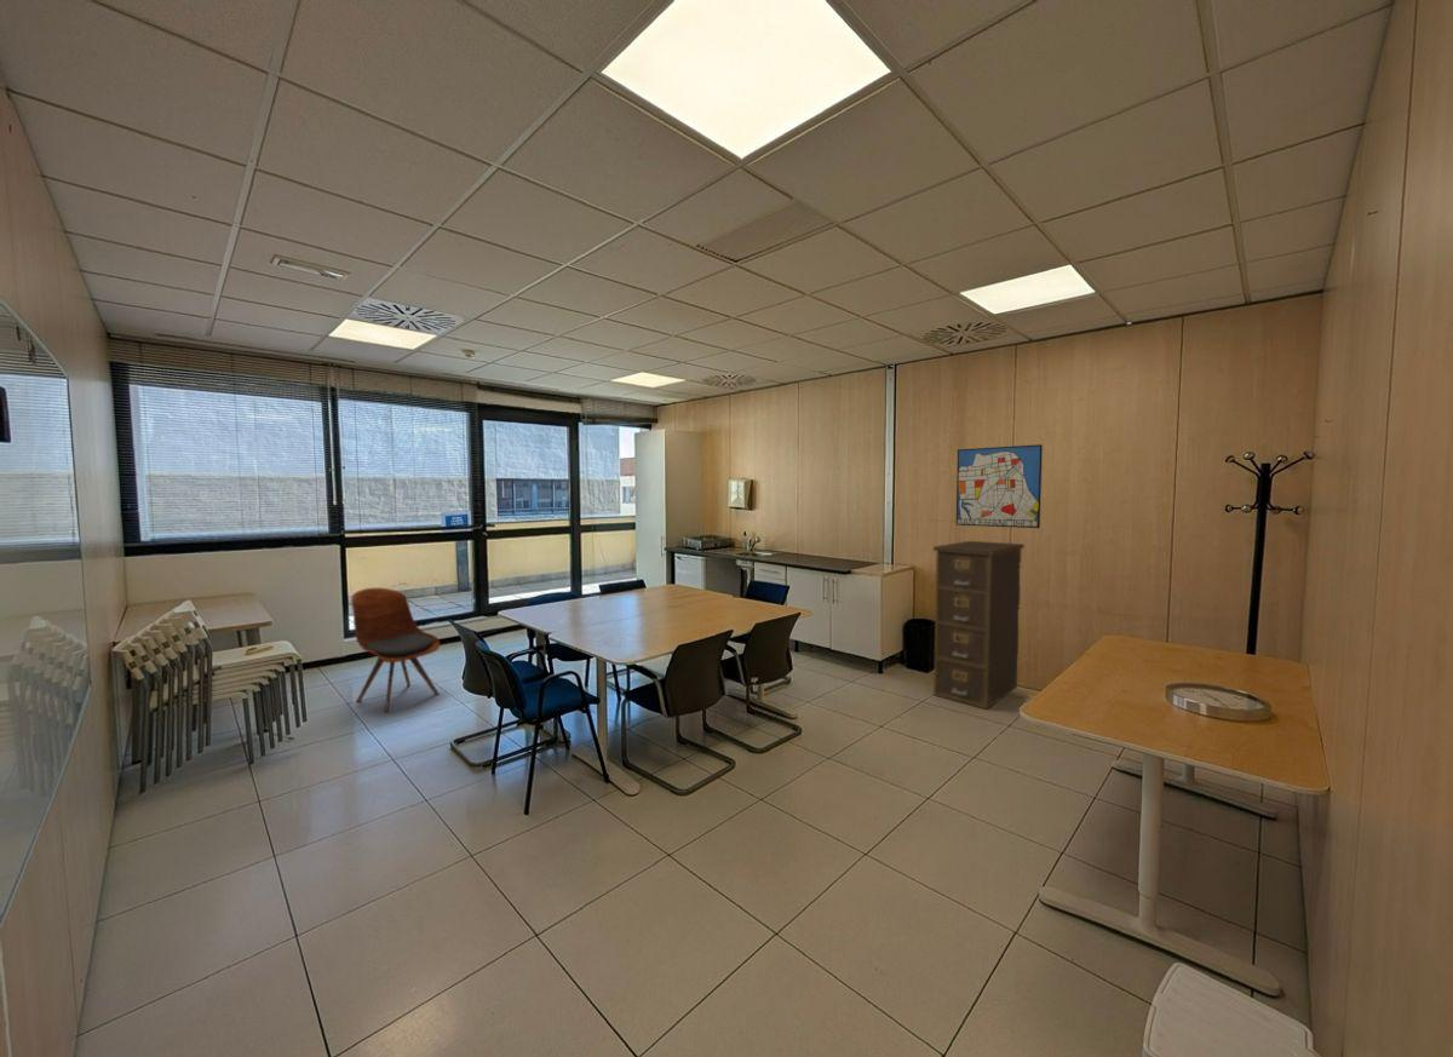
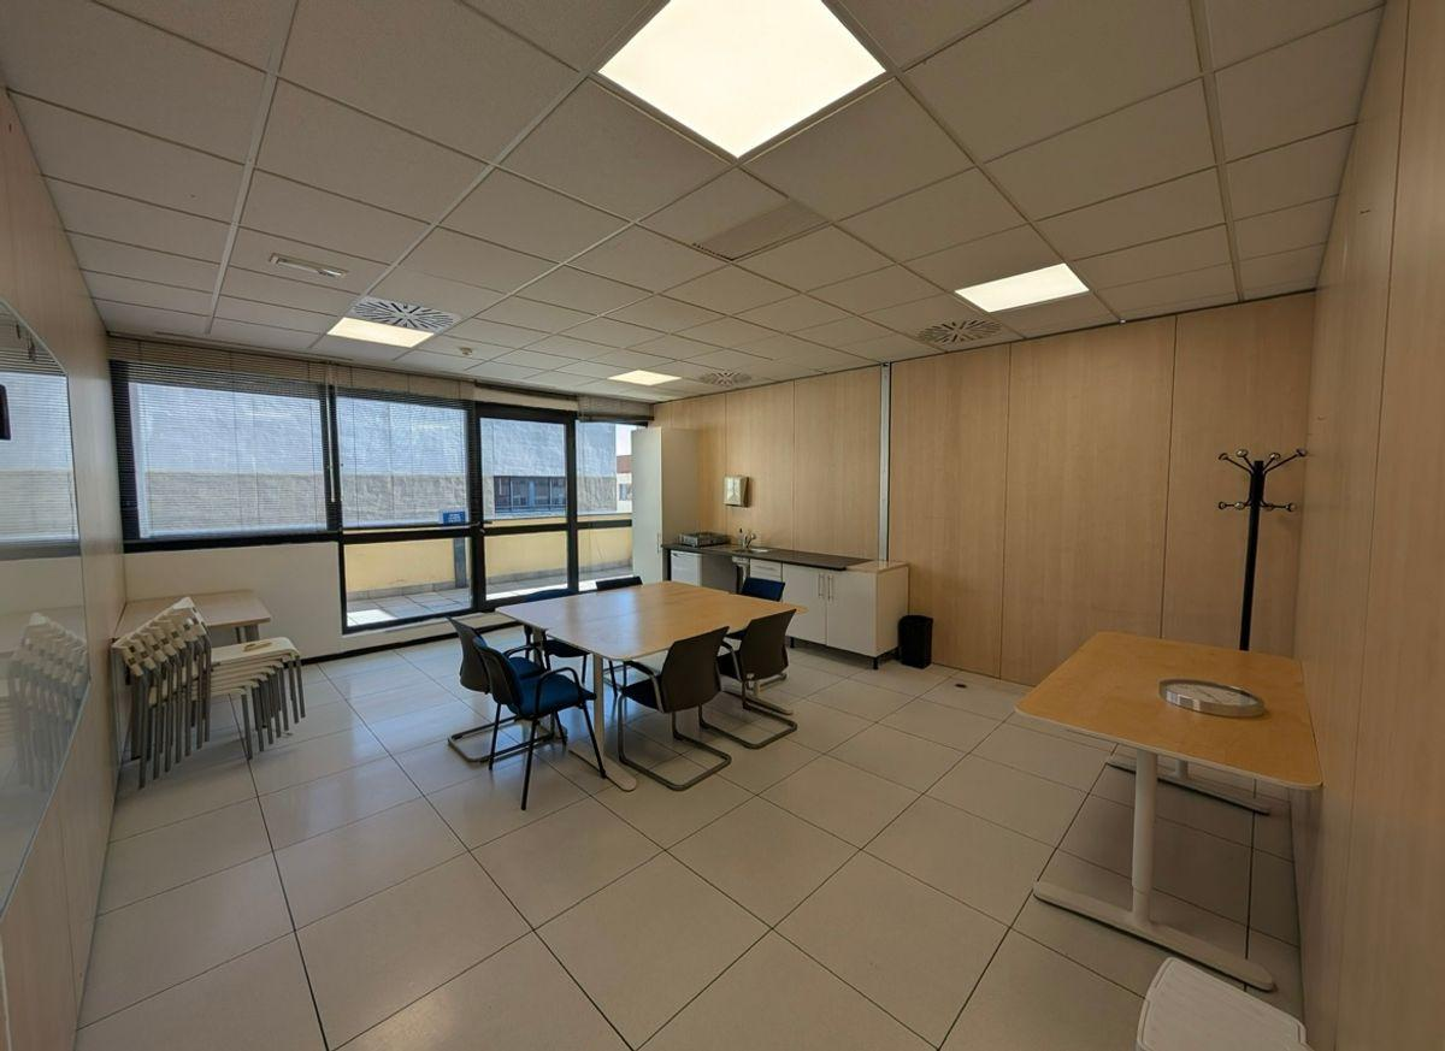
- dining chair (395, 644)
- wall art (997, 487)
- filing cabinet (977, 619)
